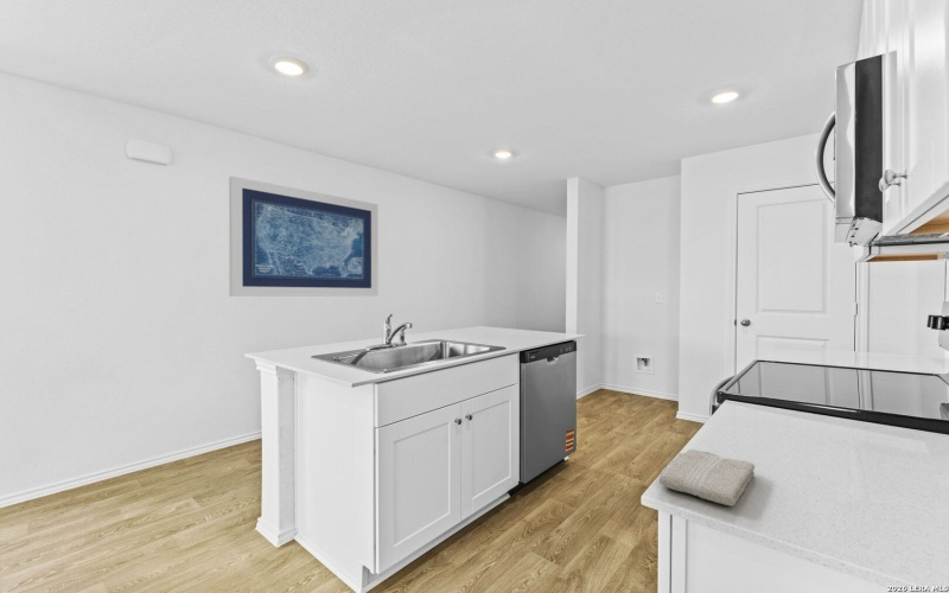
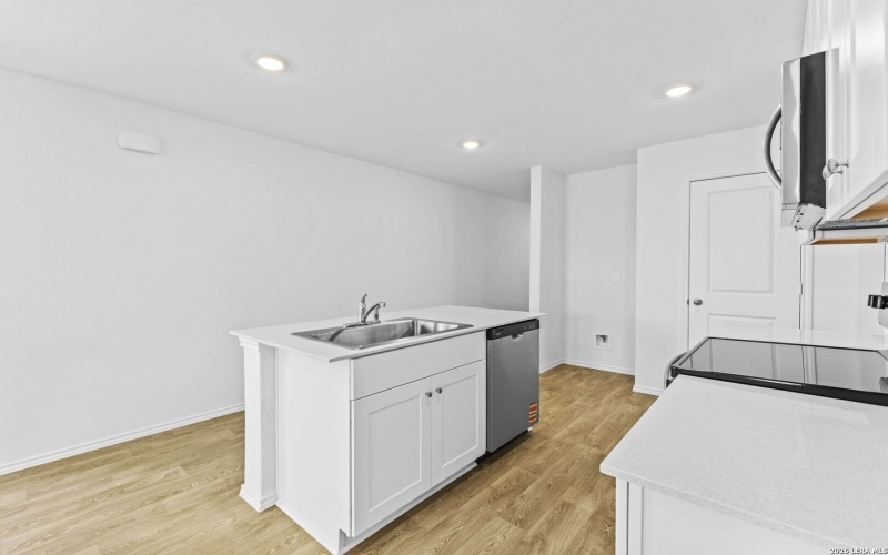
- wall art (313, 244)
- washcloth (708, 473)
